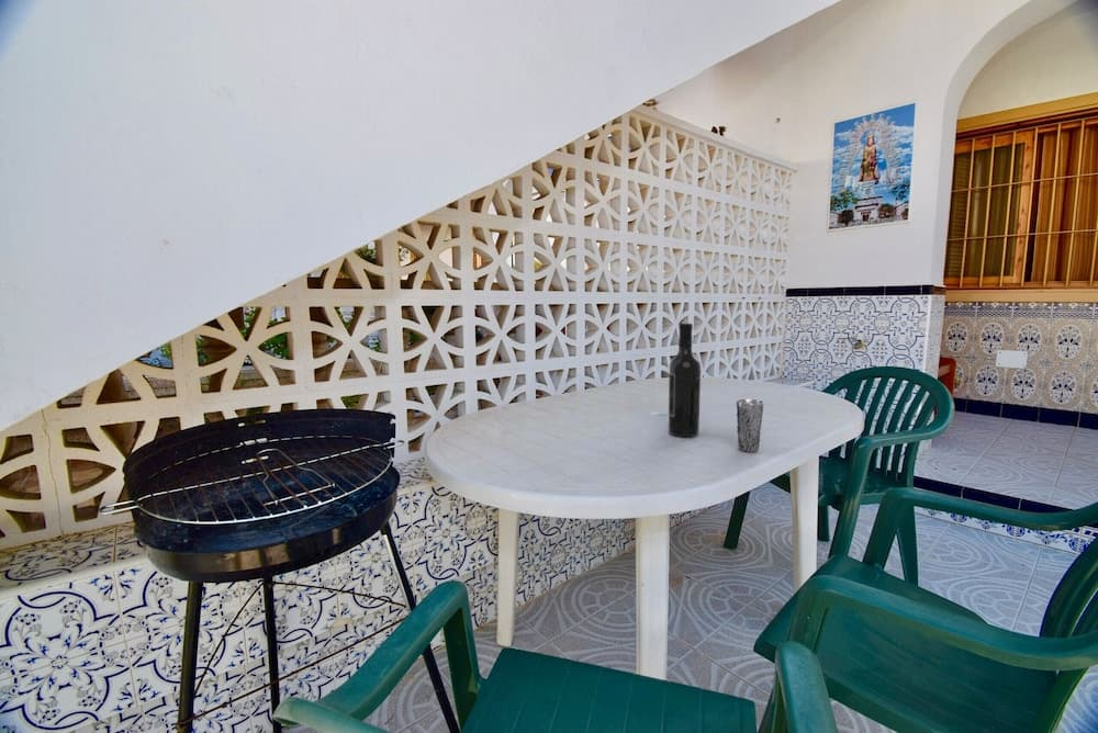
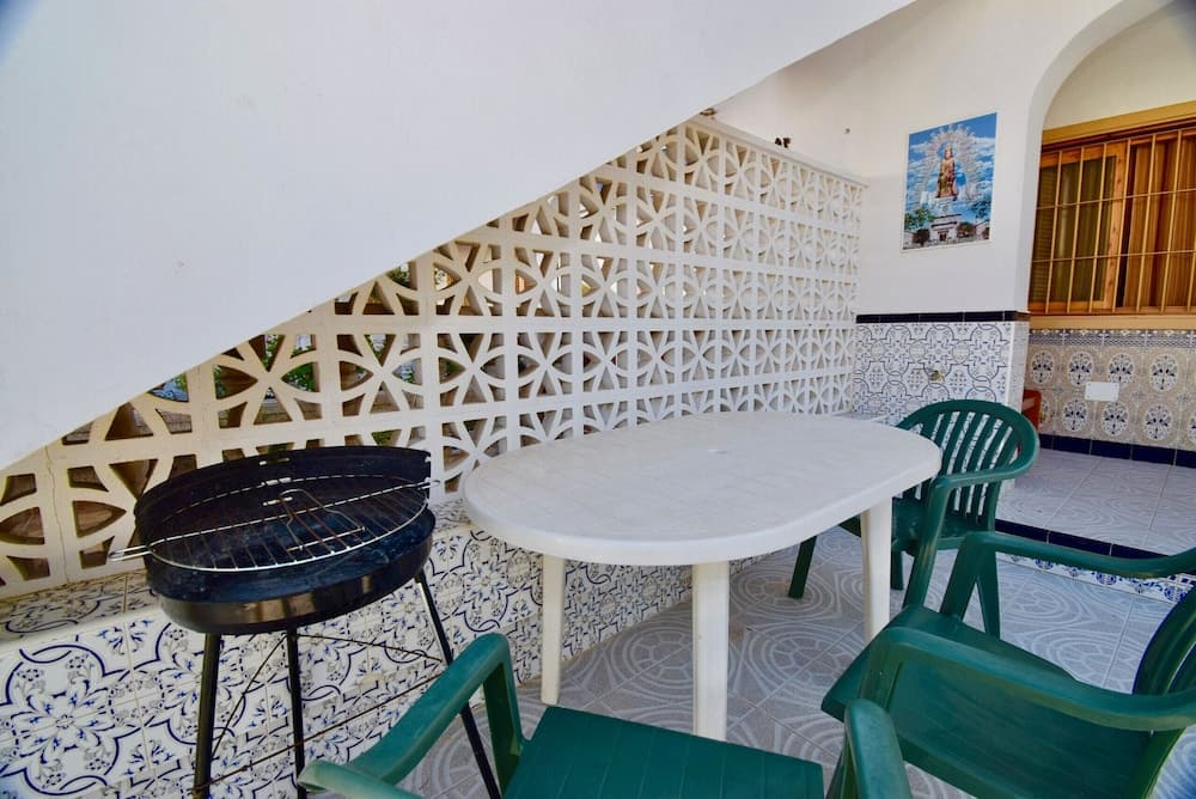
- wine bottle (684, 379)
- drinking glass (749, 425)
